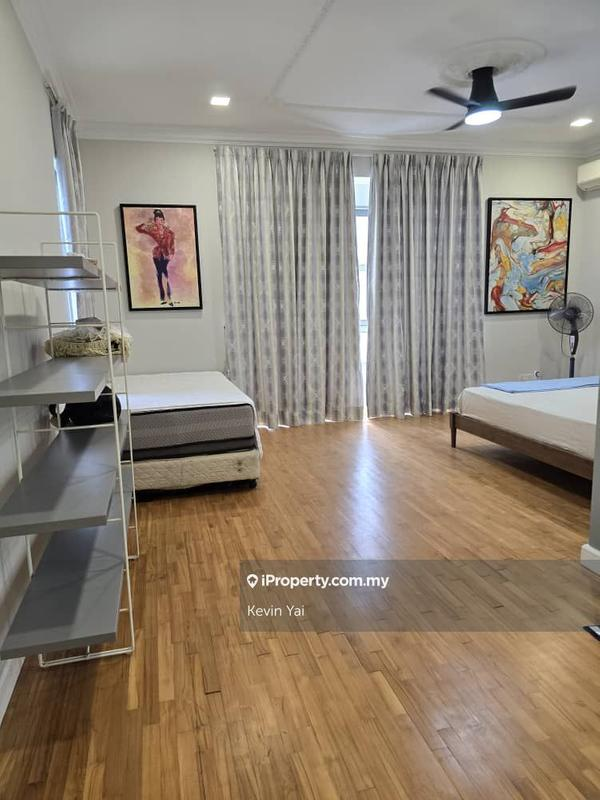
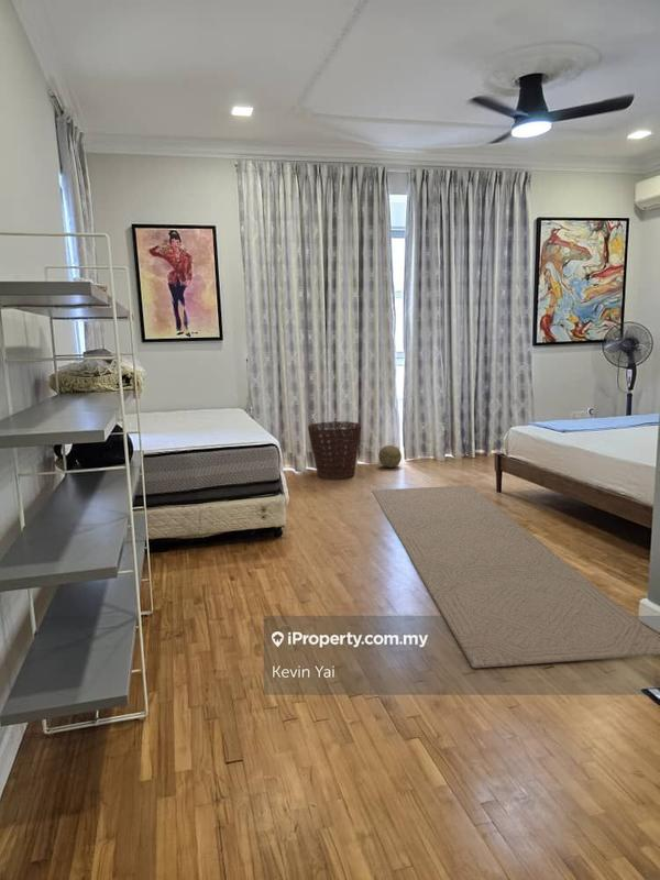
+ decorative ball (389, 457)
+ basket (334, 450)
+ rug (471, 543)
